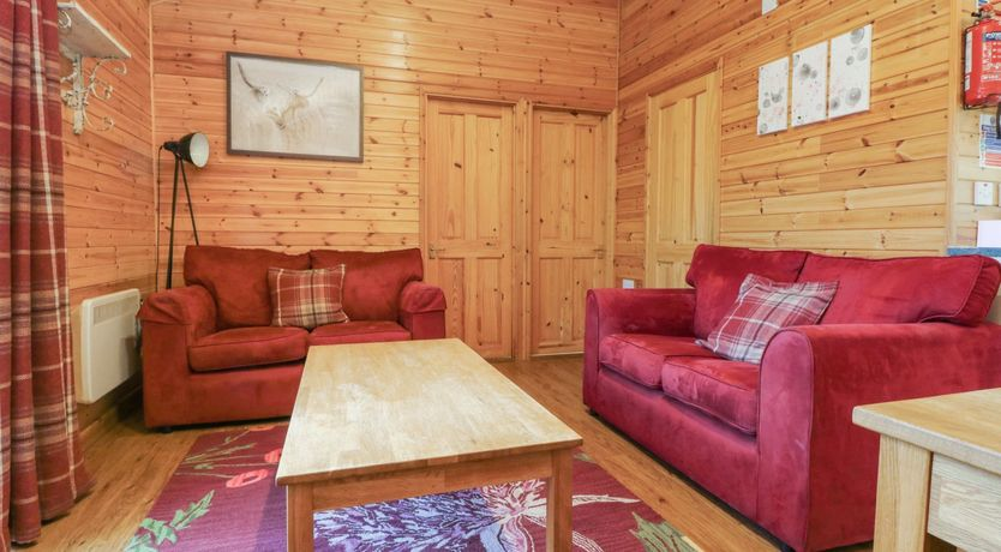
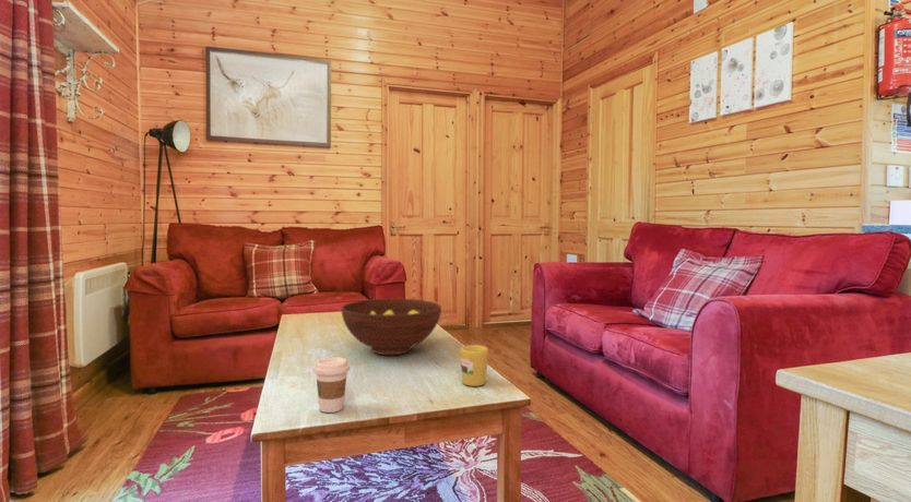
+ mug (470, 363)
+ coffee cup (331, 384)
+ fruit bowl (391, 328)
